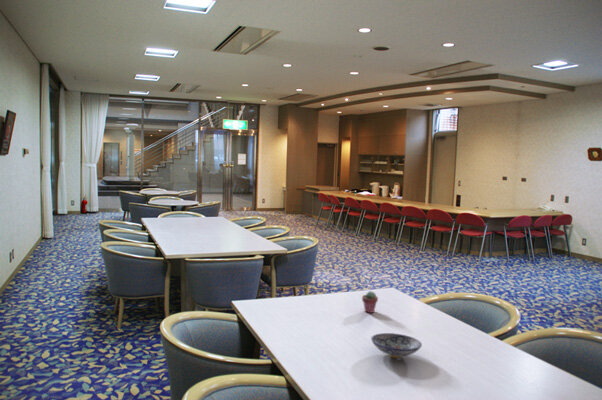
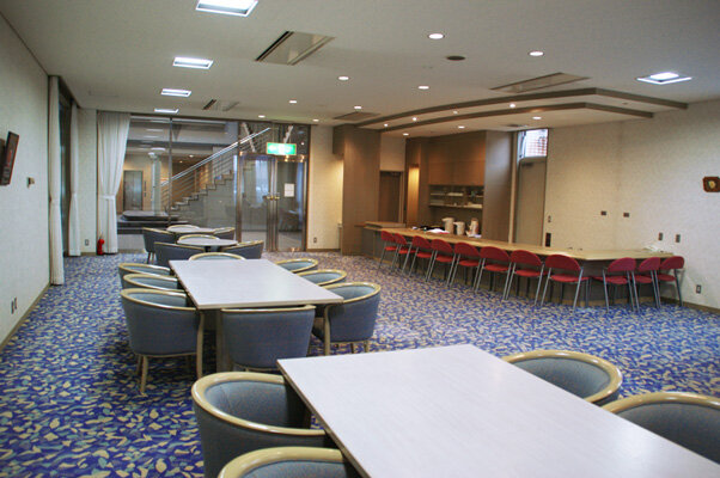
- potted succulent (369, 301)
- bowl (395, 347)
